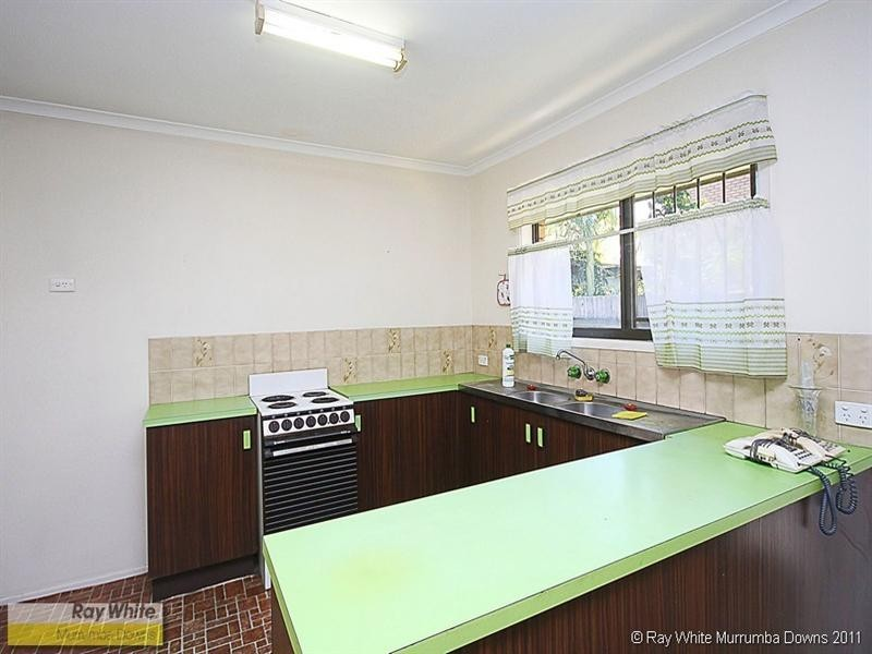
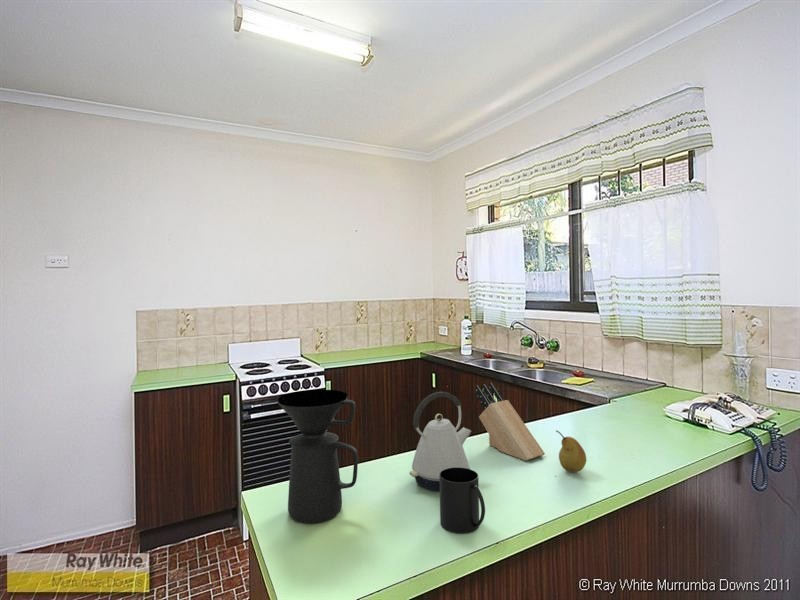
+ kettle (441, 436)
+ fruit (571, 451)
+ mug (464, 501)
+ knife block (505, 418)
+ coffee maker (314, 453)
